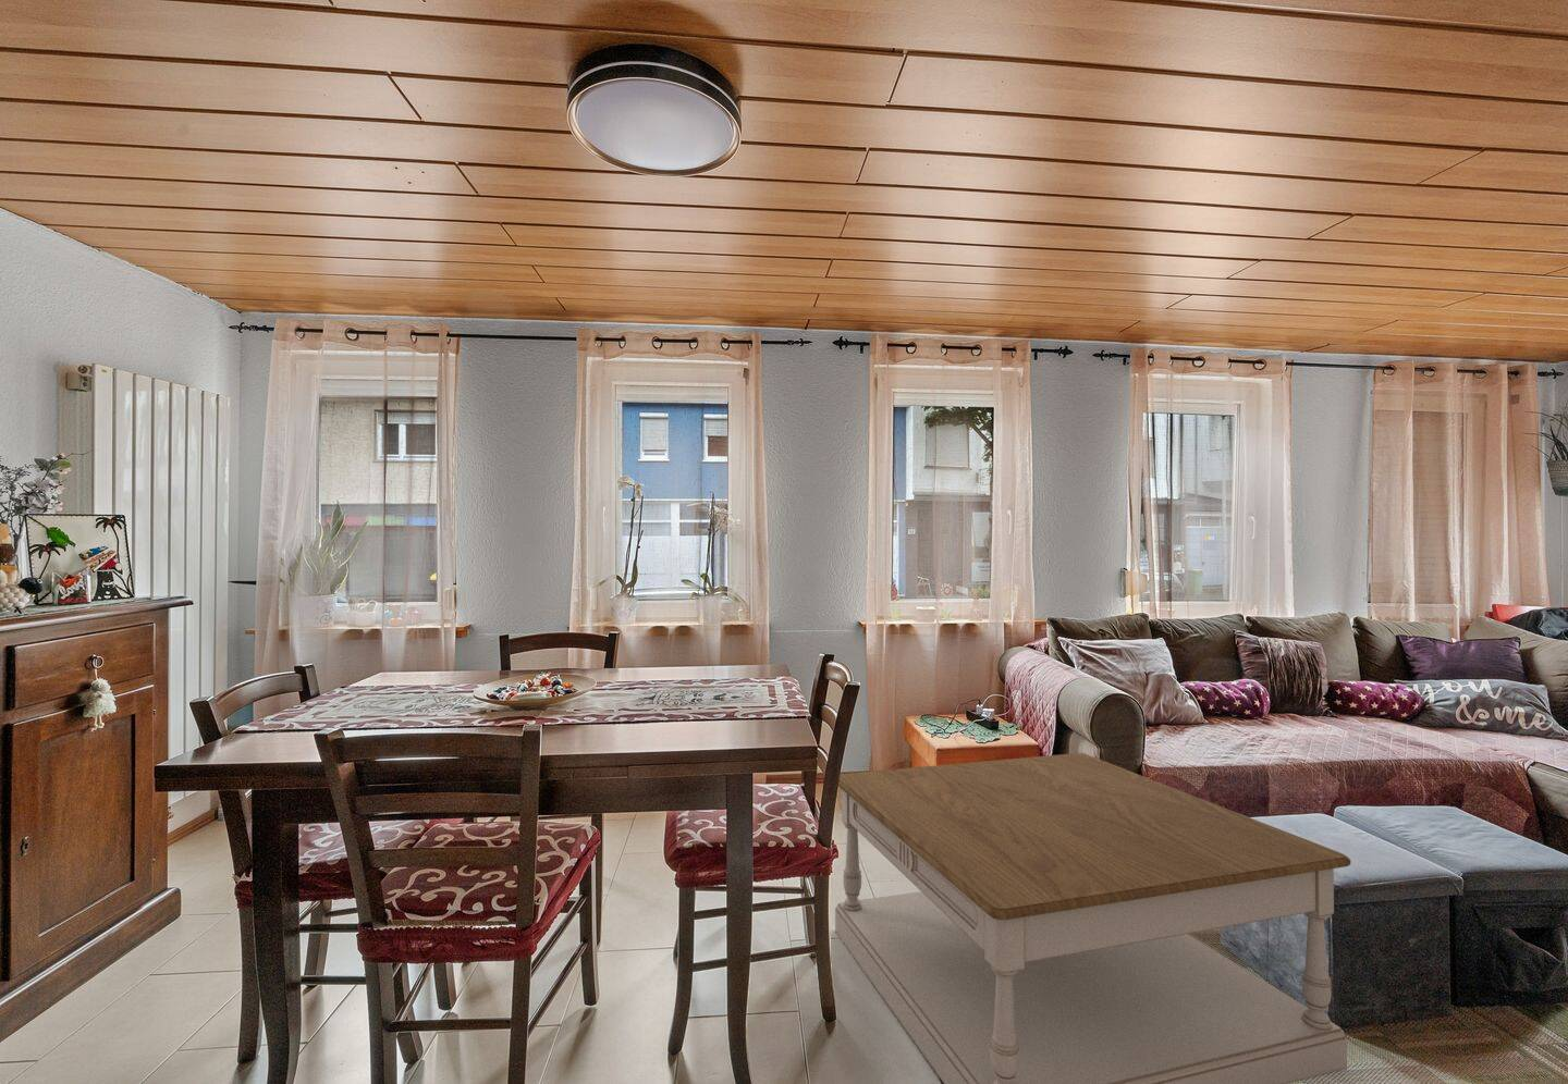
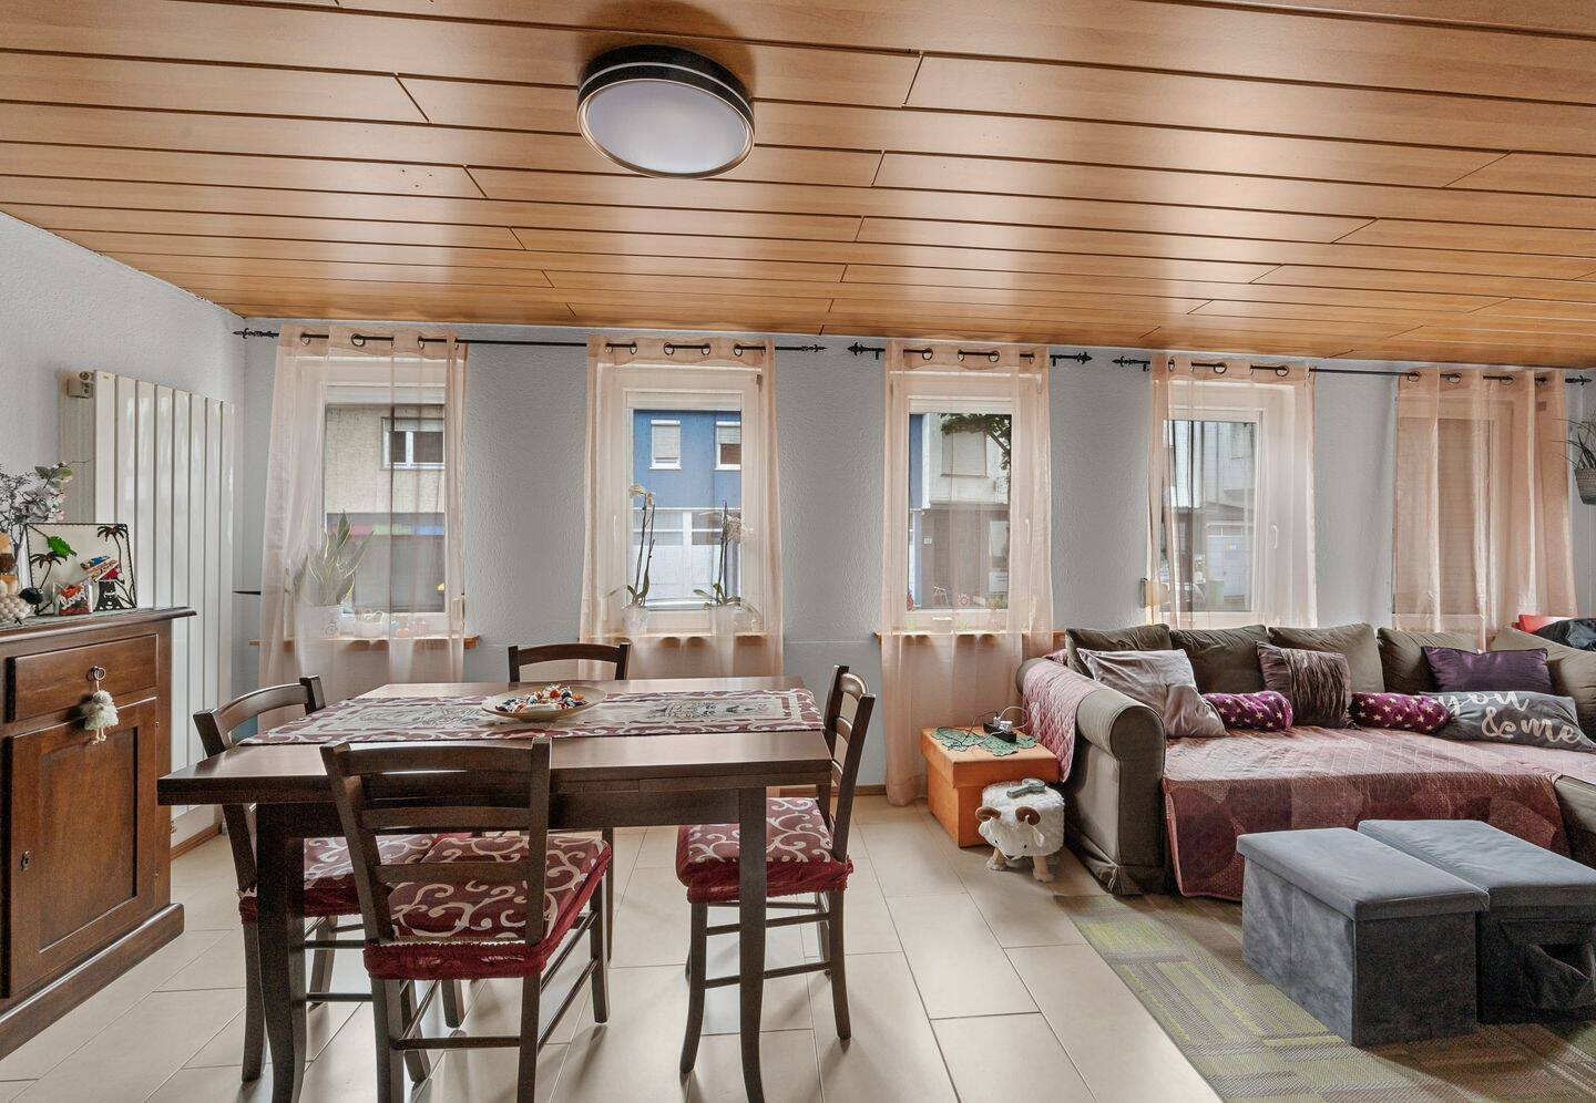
- coffee table (1052, 898)
